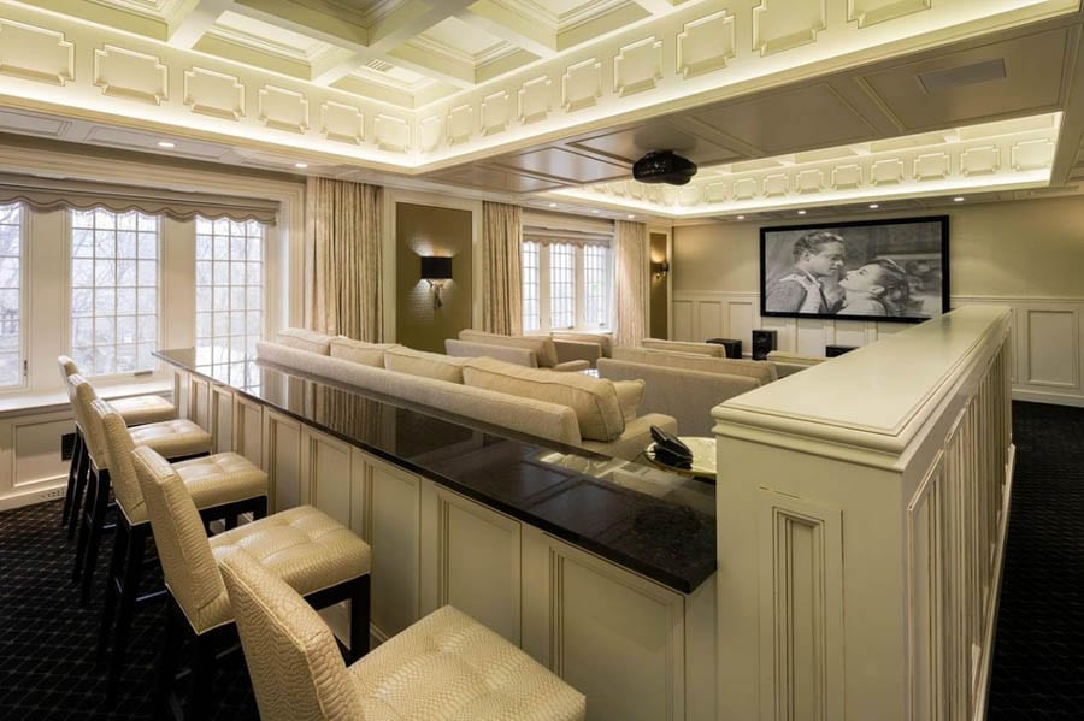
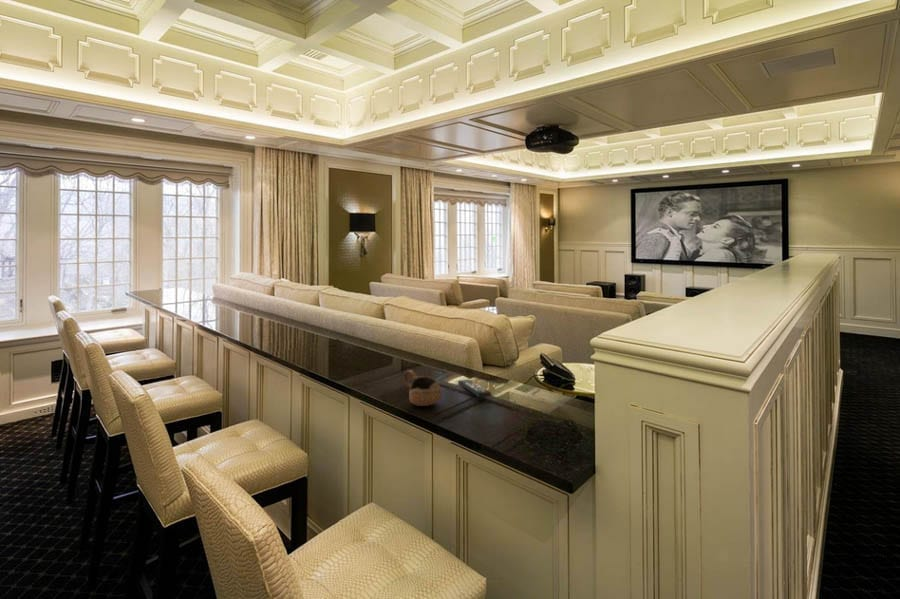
+ remote control (473, 387)
+ cup (423, 387)
